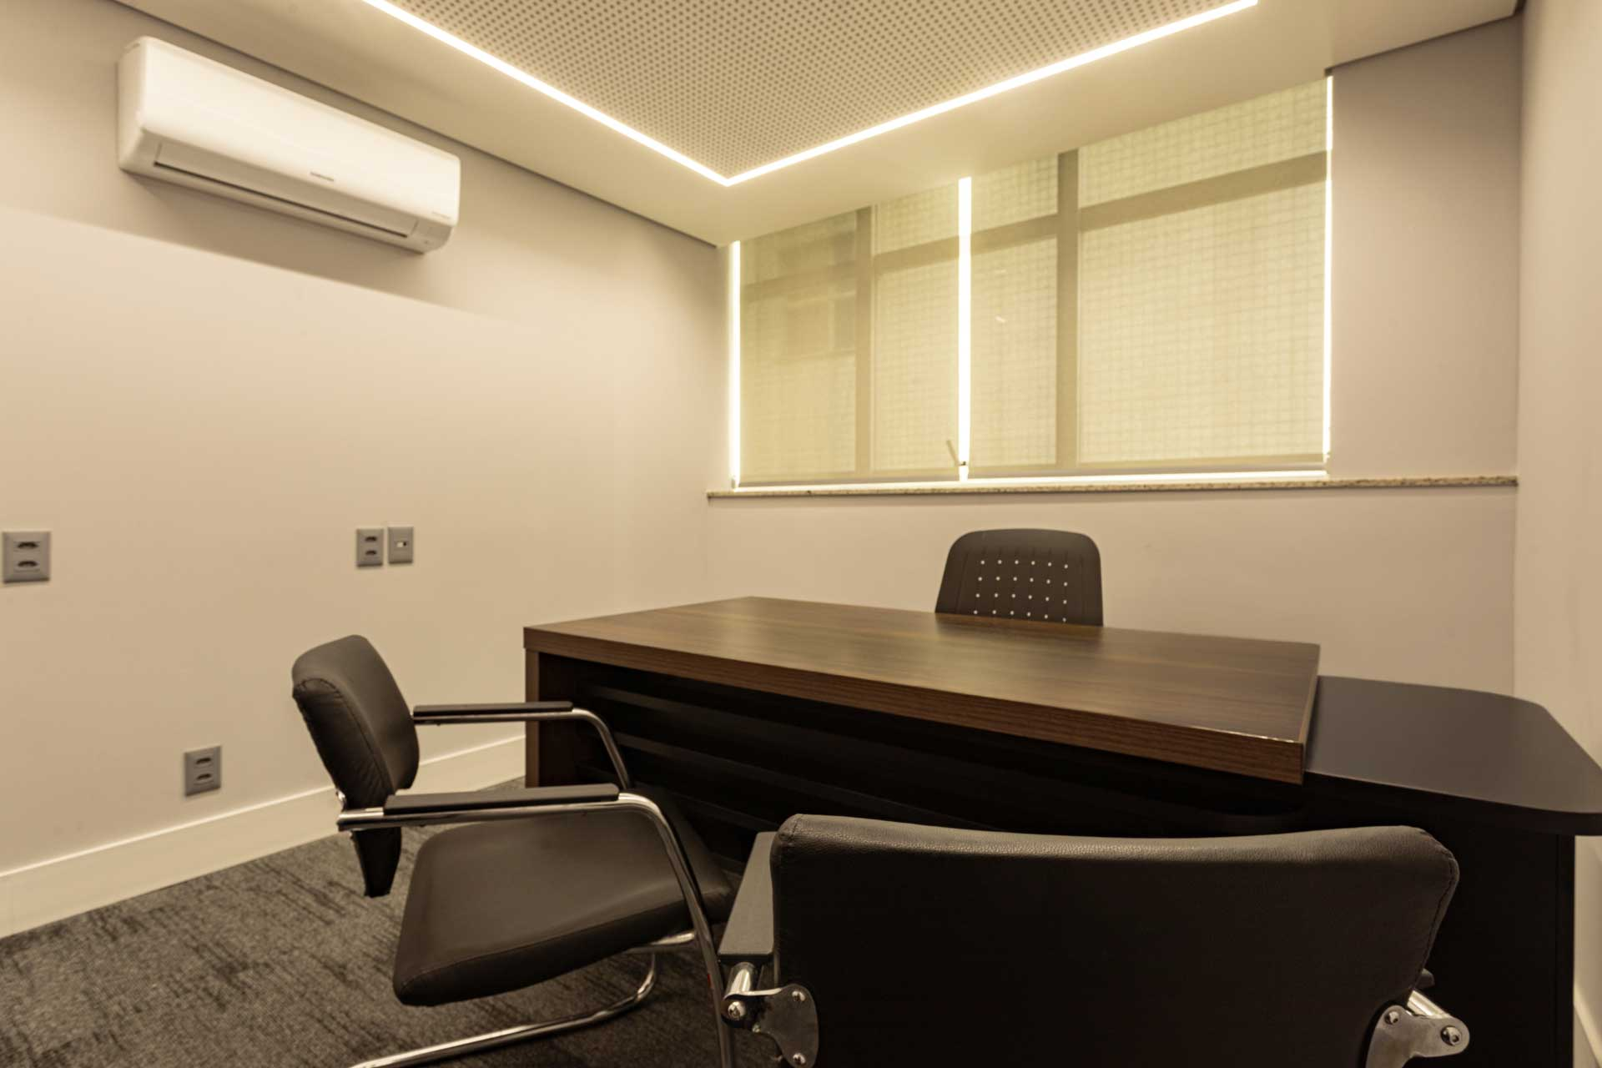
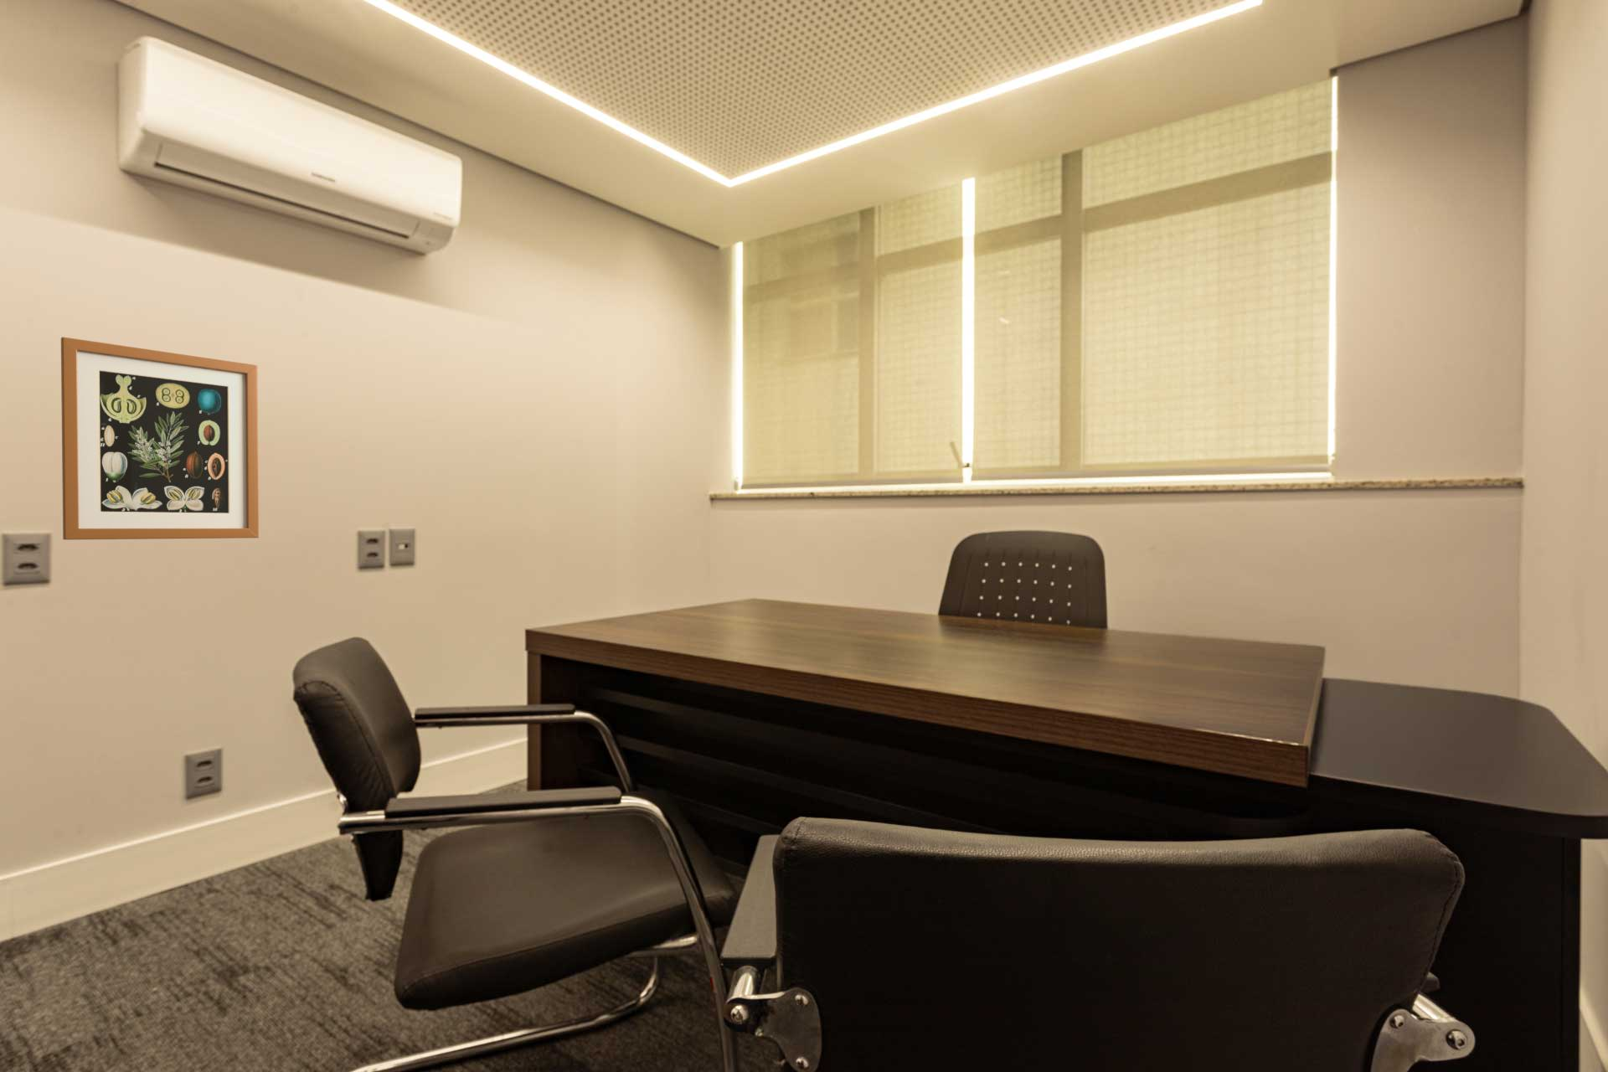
+ wall art (168, 445)
